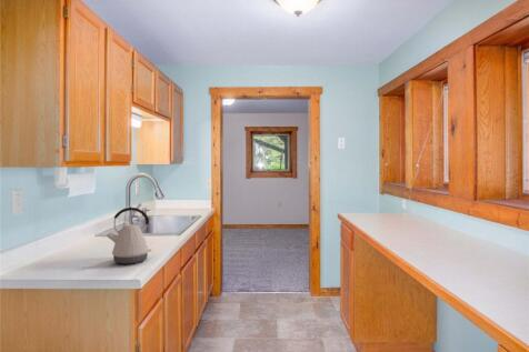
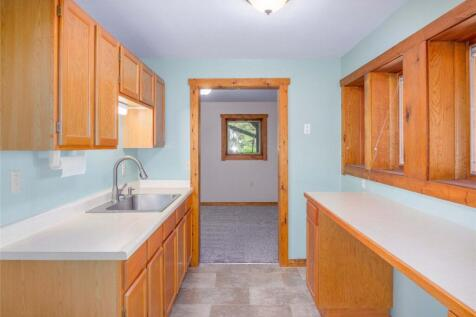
- kettle (129, 233)
